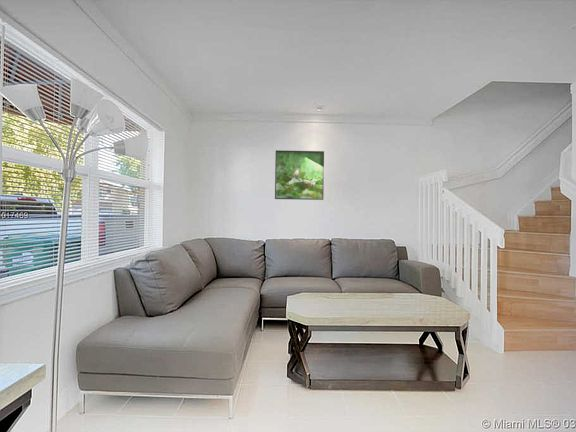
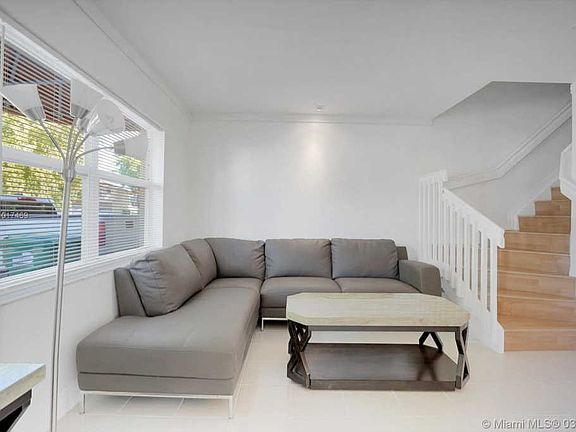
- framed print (299, 175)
